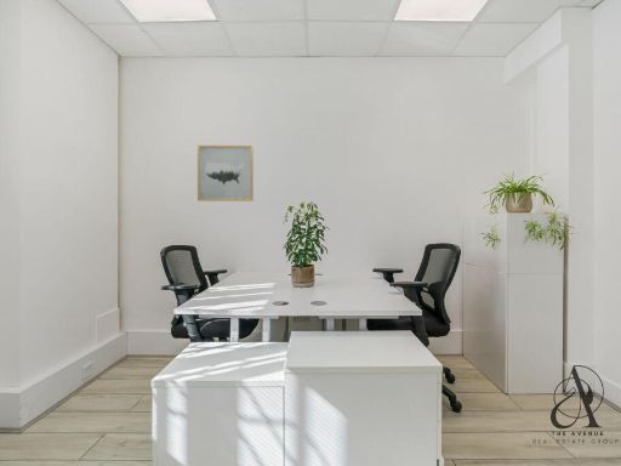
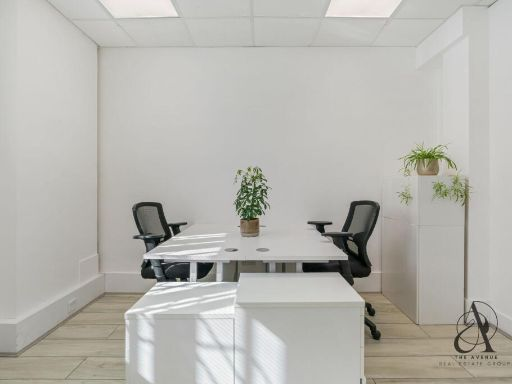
- wall art (224, 172)
